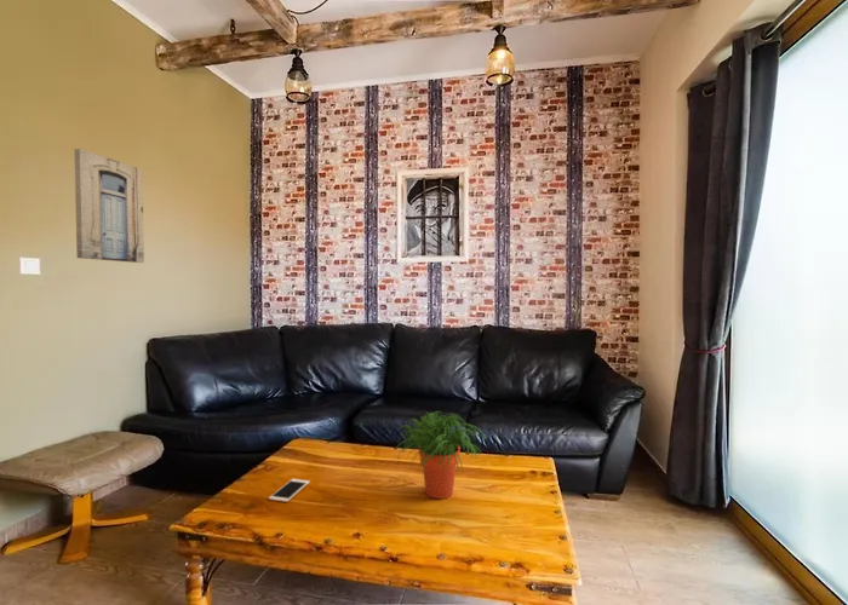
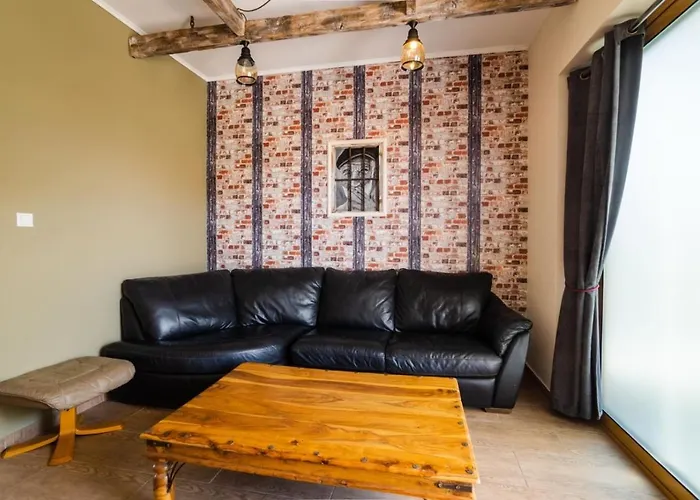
- cell phone (290, 489)
- wall art (111, 211)
- potted plant (439, 453)
